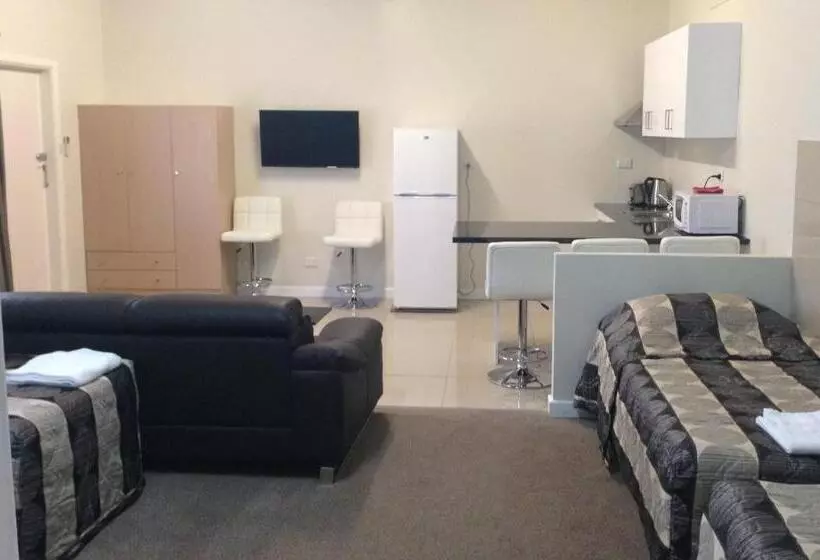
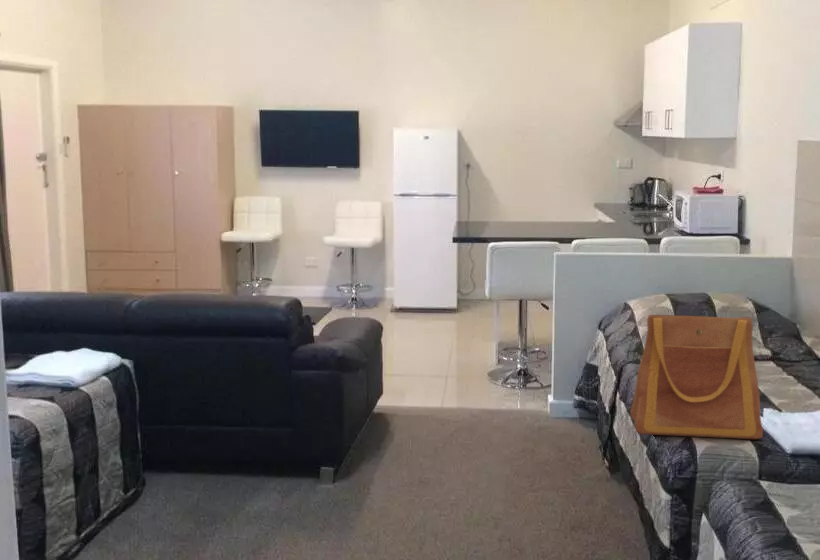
+ tote bag (696, 373)
